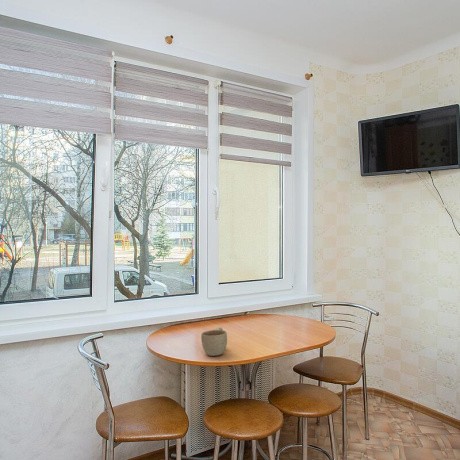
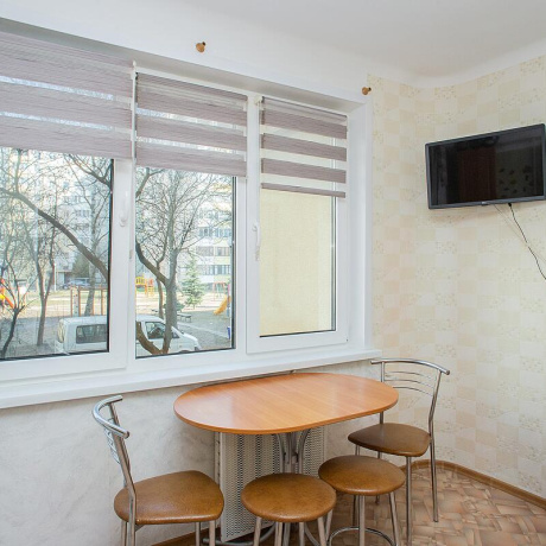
- cup (216, 341)
